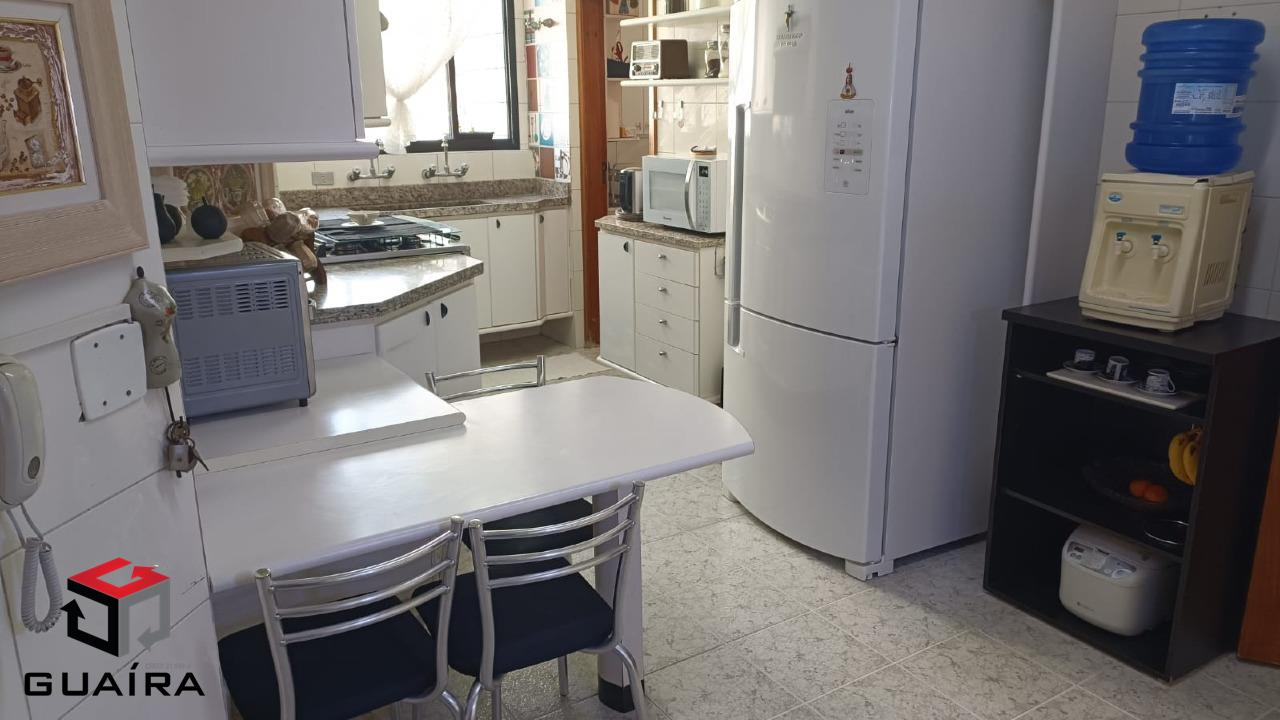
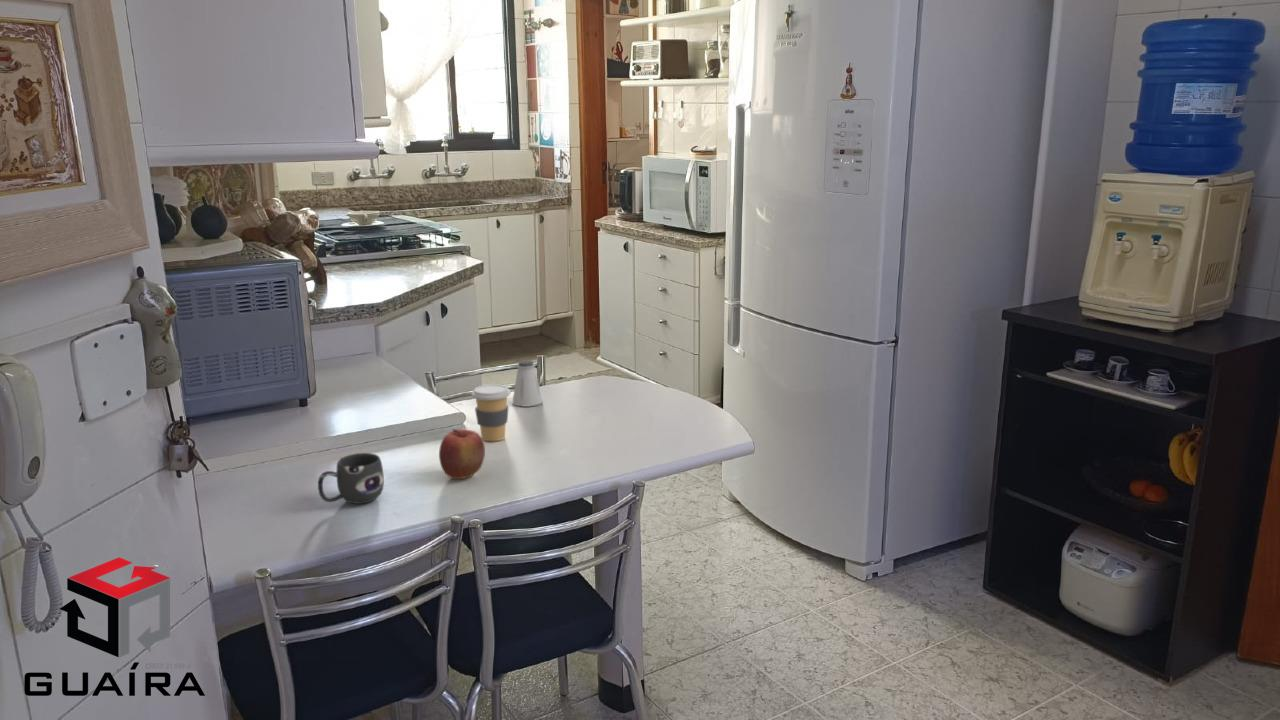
+ saltshaker (526, 382)
+ mug (350, 482)
+ apple (462, 452)
+ coffee cup (492, 413)
